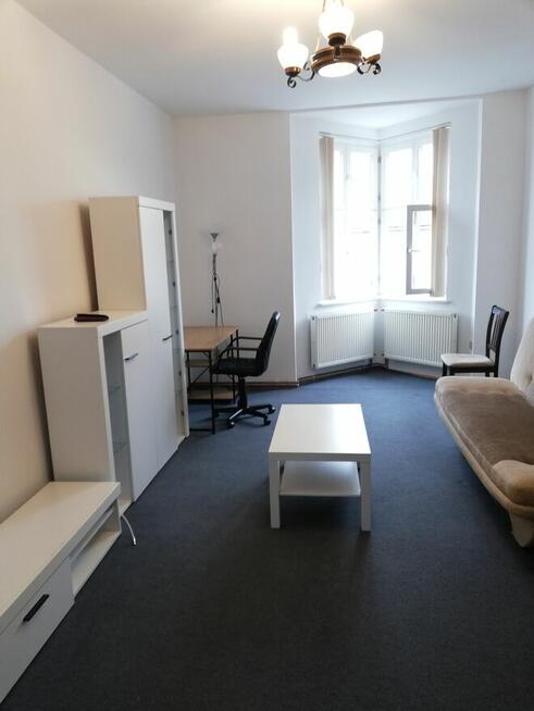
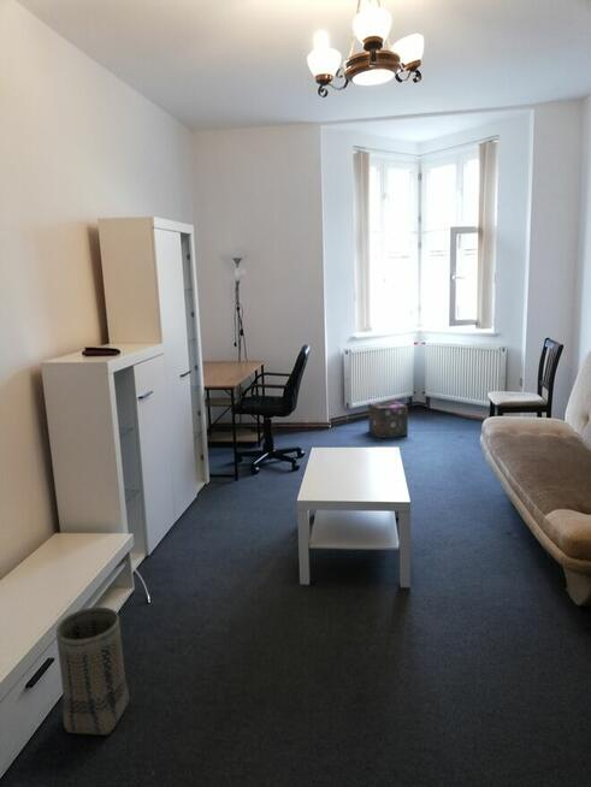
+ speaker (388, 416)
+ basket (93, 670)
